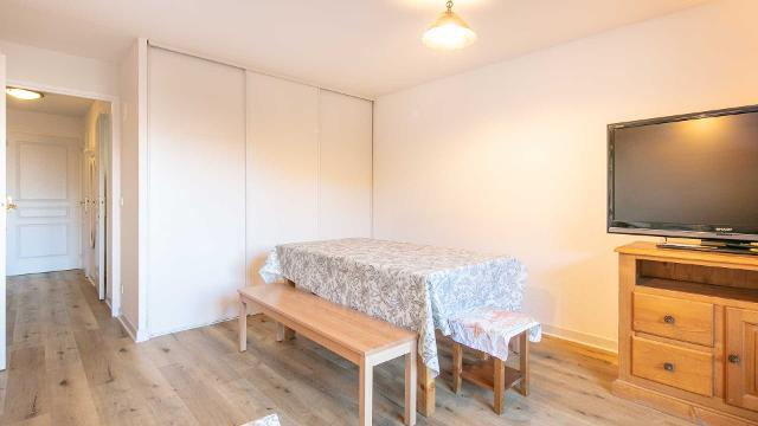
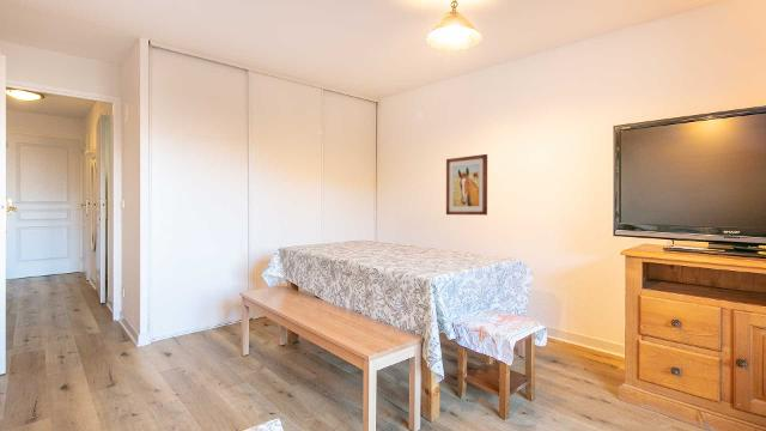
+ wall art (466, 186)
